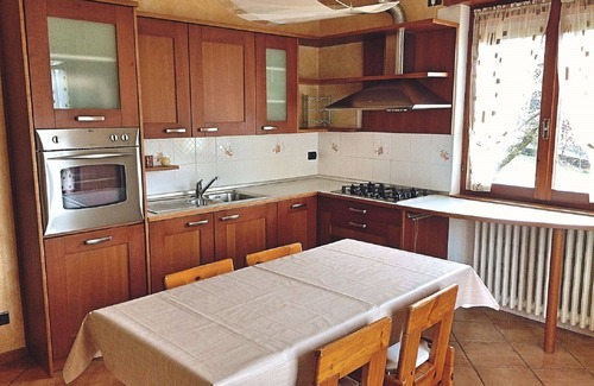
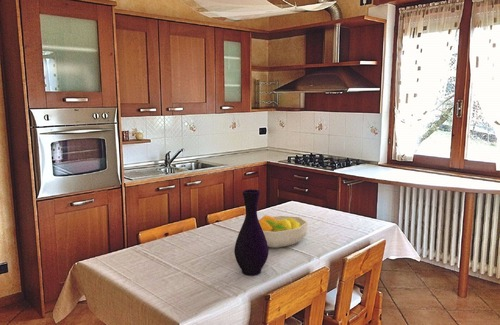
+ fruit bowl (278, 228)
+ vase (251, 231)
